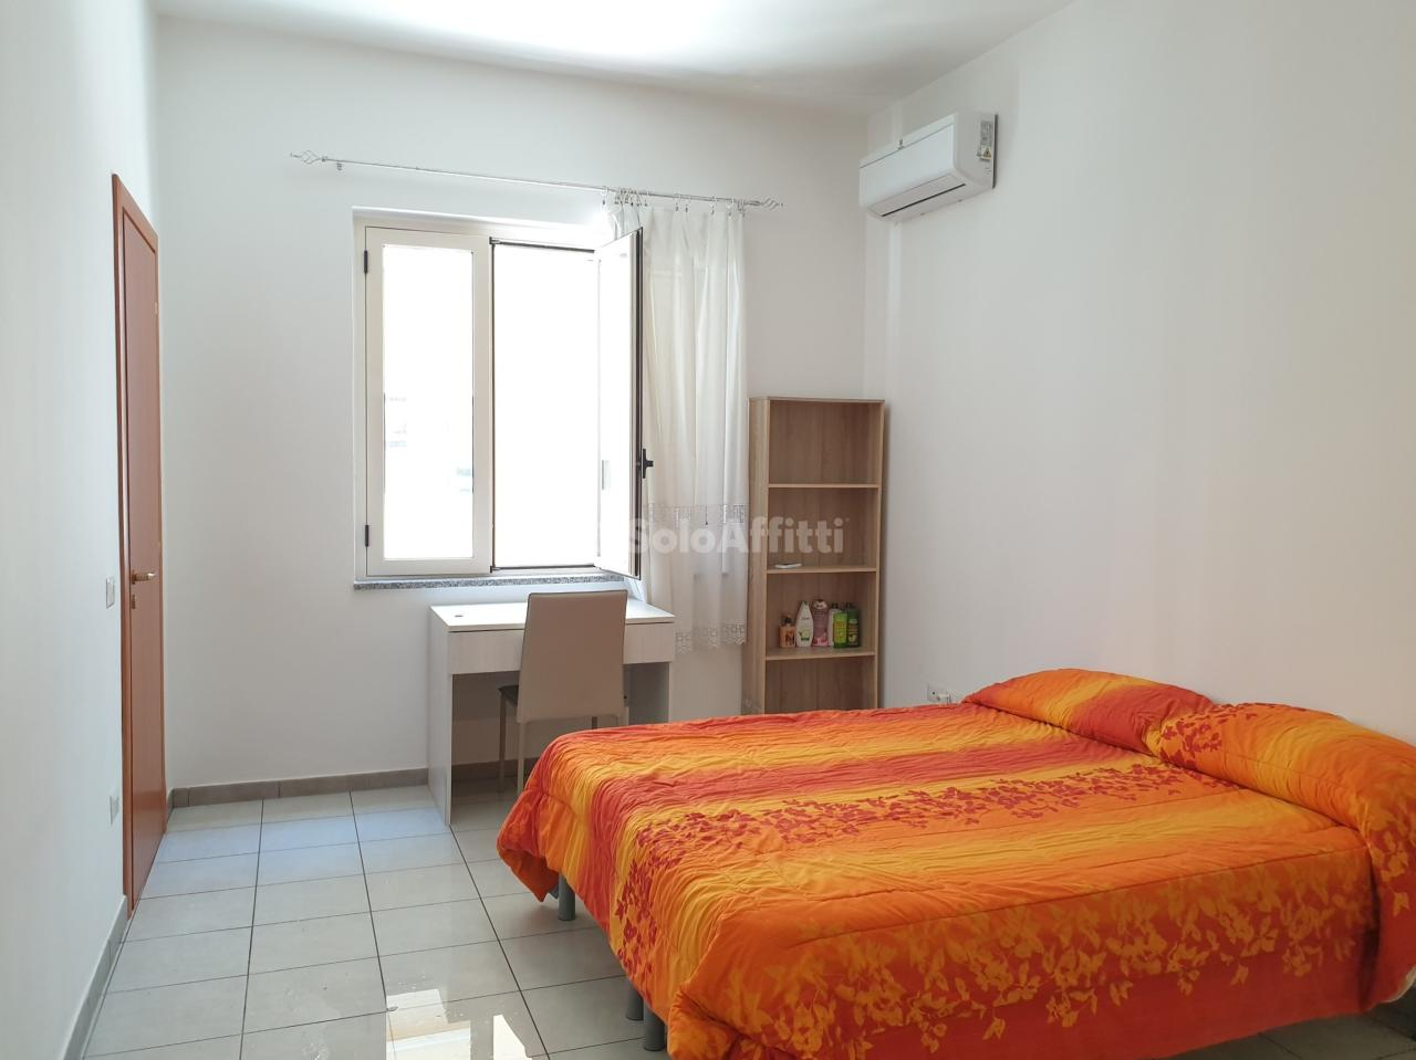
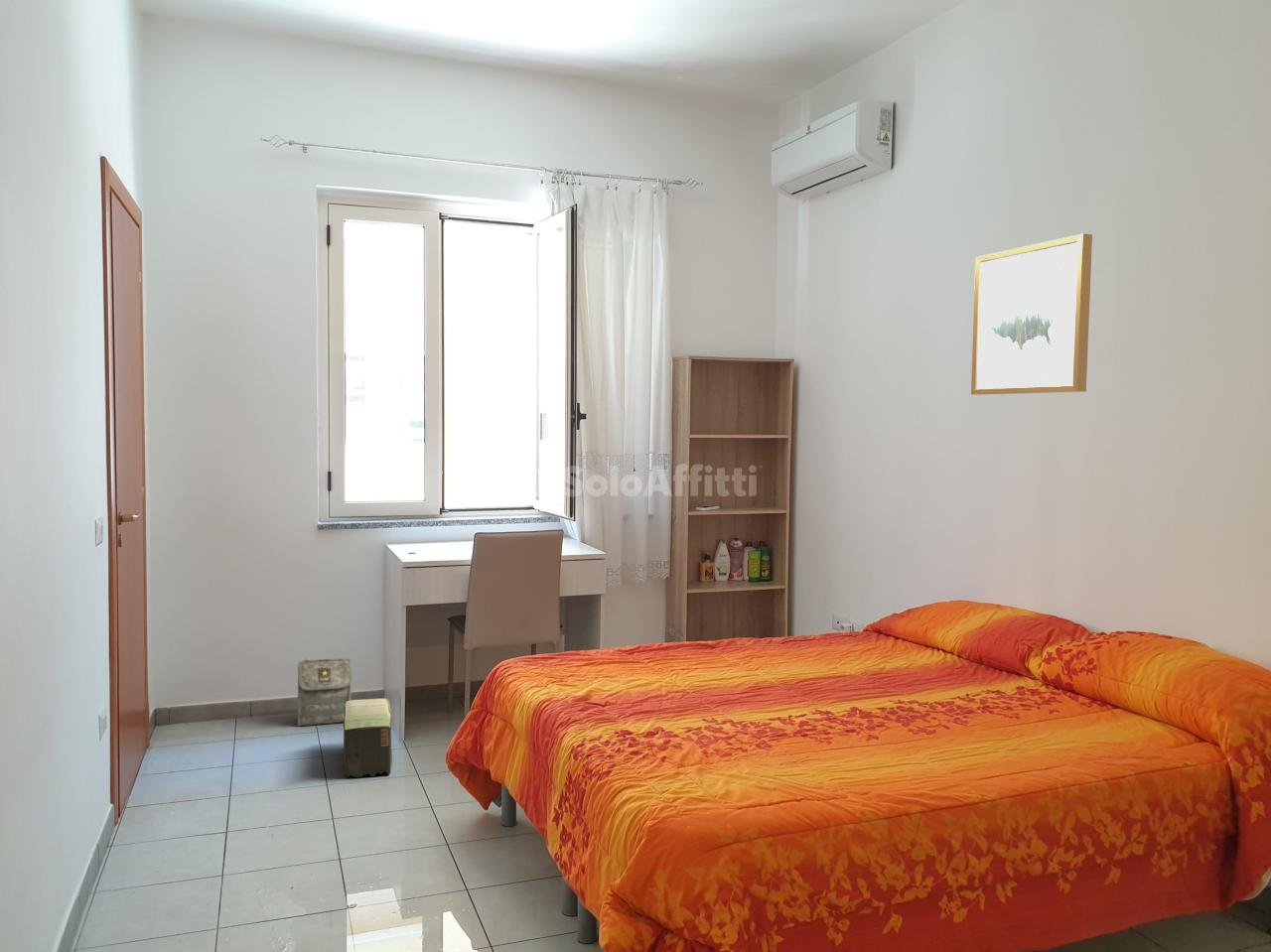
+ bag (324, 689)
+ wall art (1027, 320)
+ cardboard box (367, 736)
